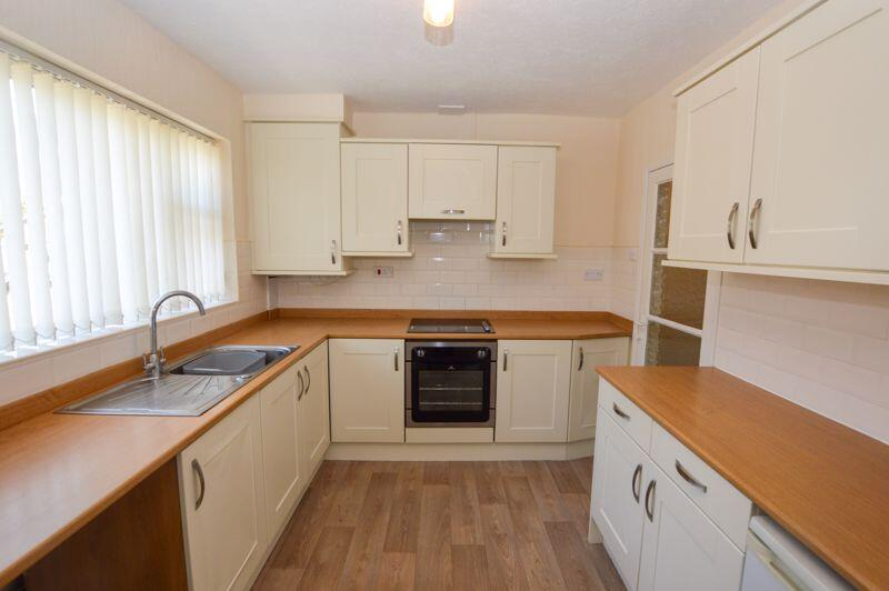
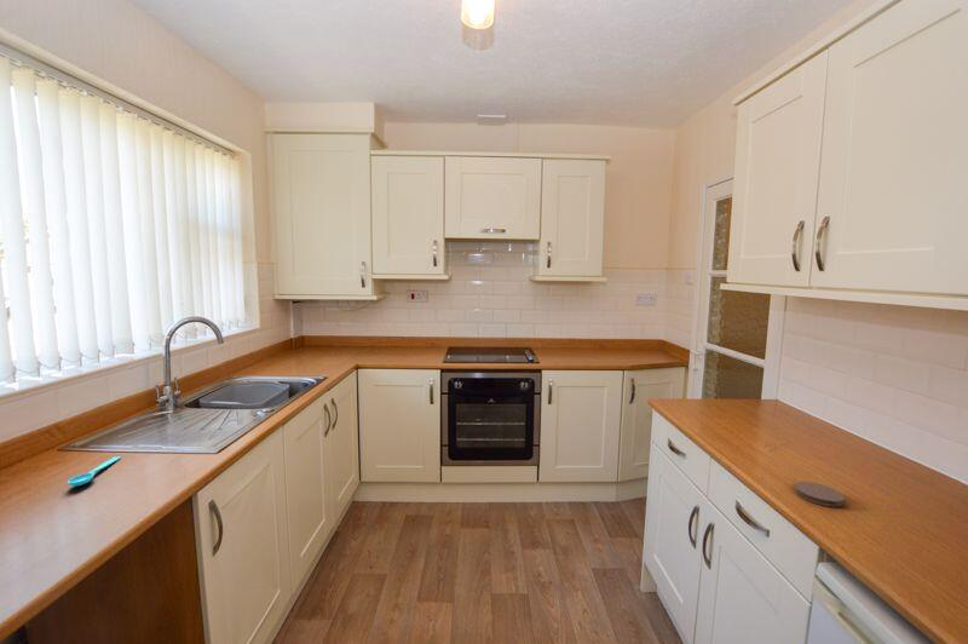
+ spoon (97, 468)
+ coaster (818, 493)
